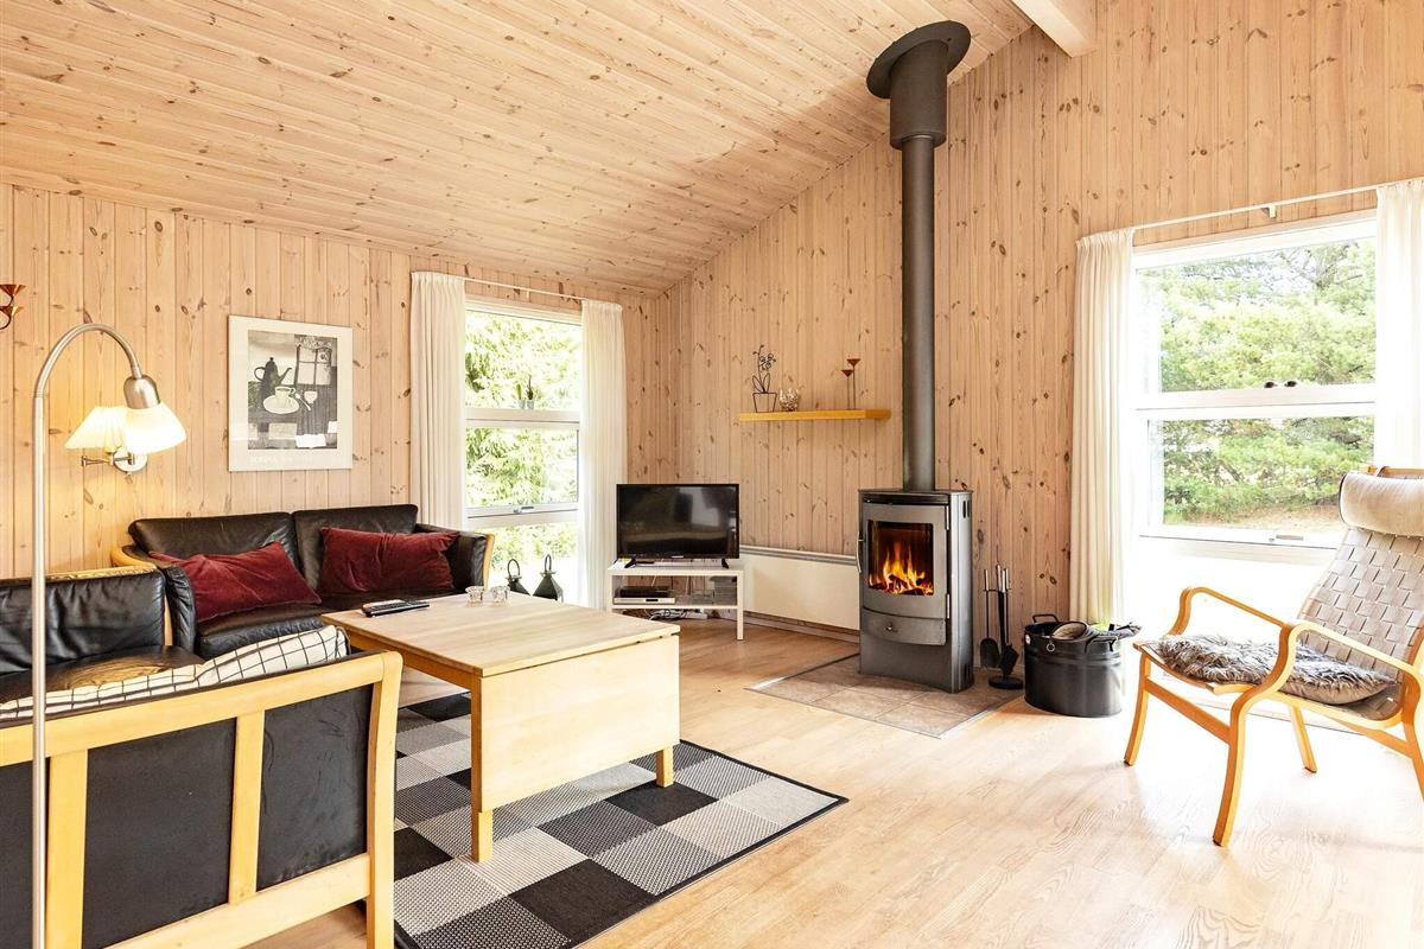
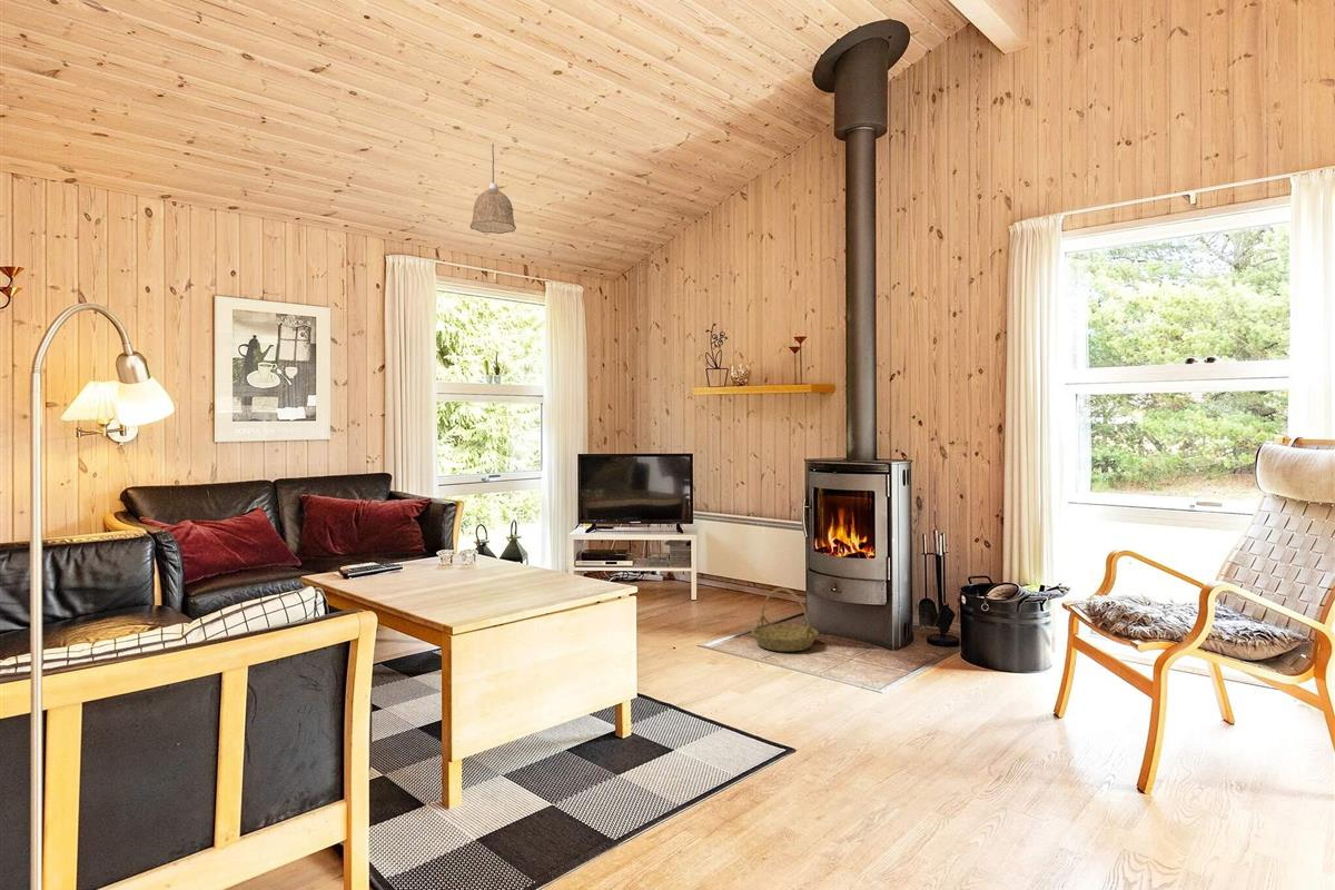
+ pendant lamp (493, 186)
+ basket (784, 624)
